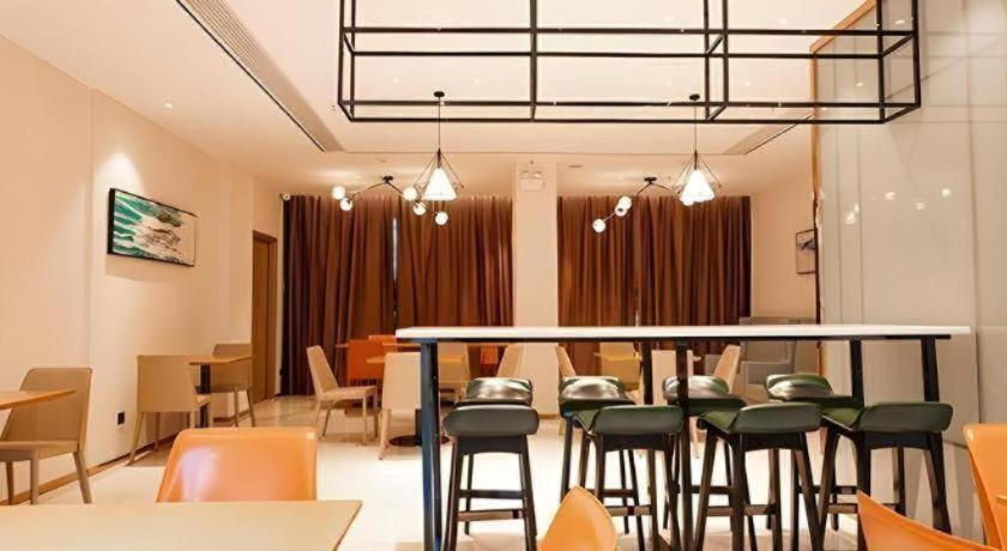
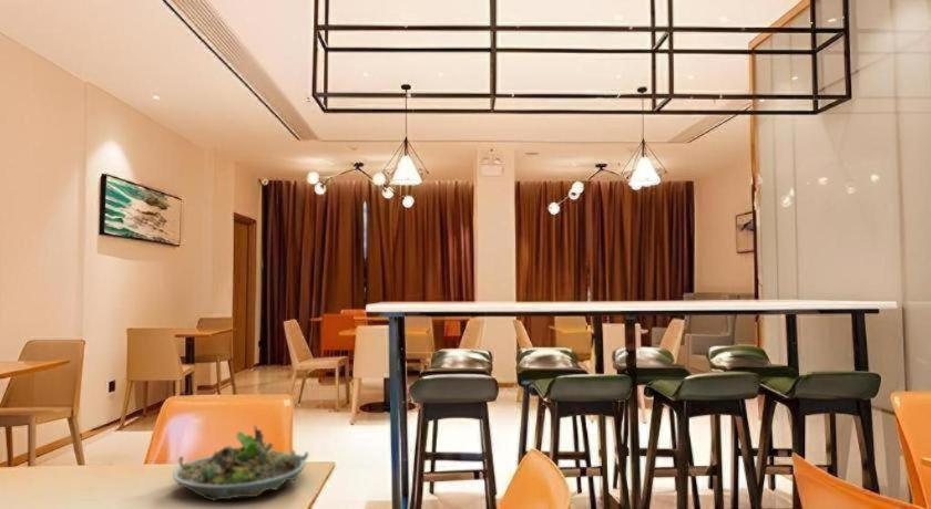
+ succulent planter (241, 457)
